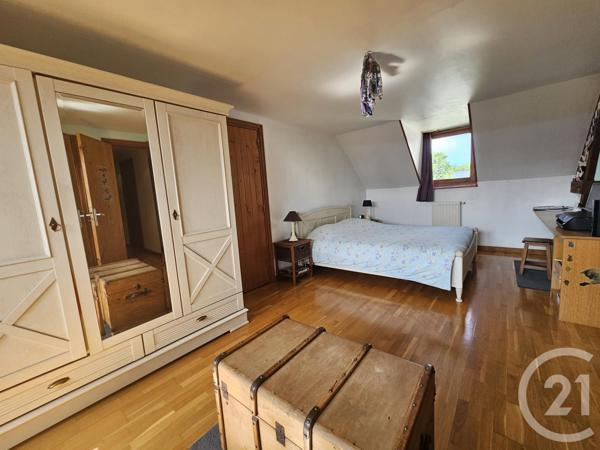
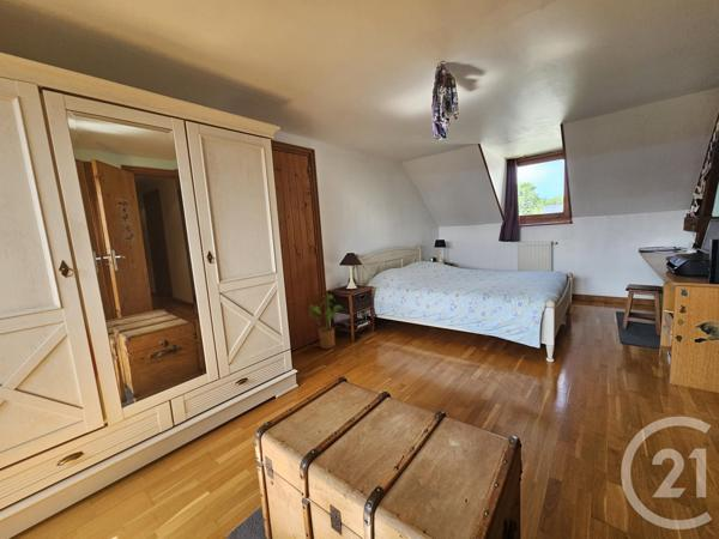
+ house plant (328, 321)
